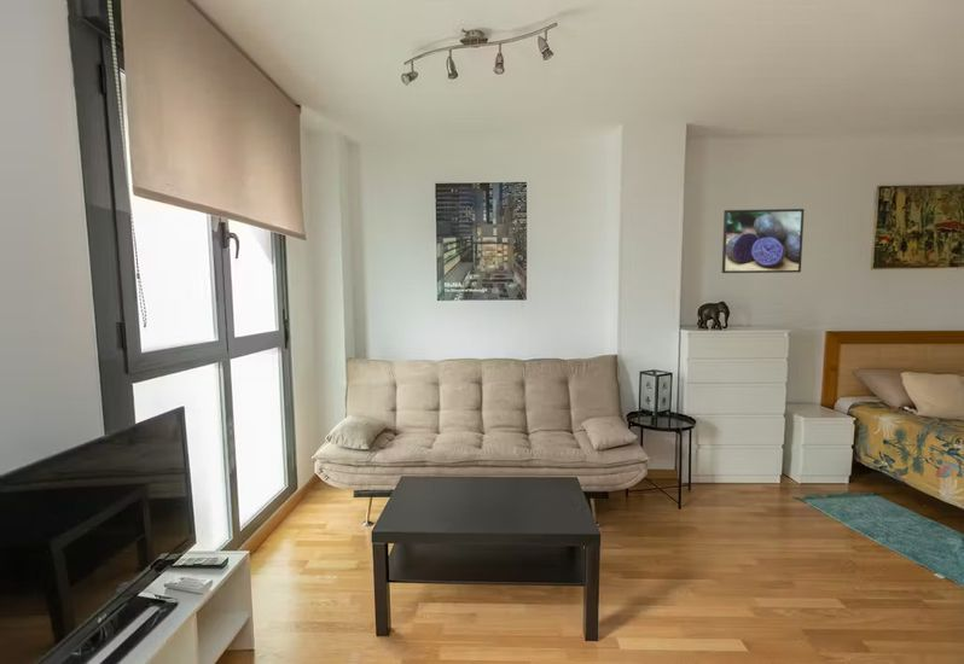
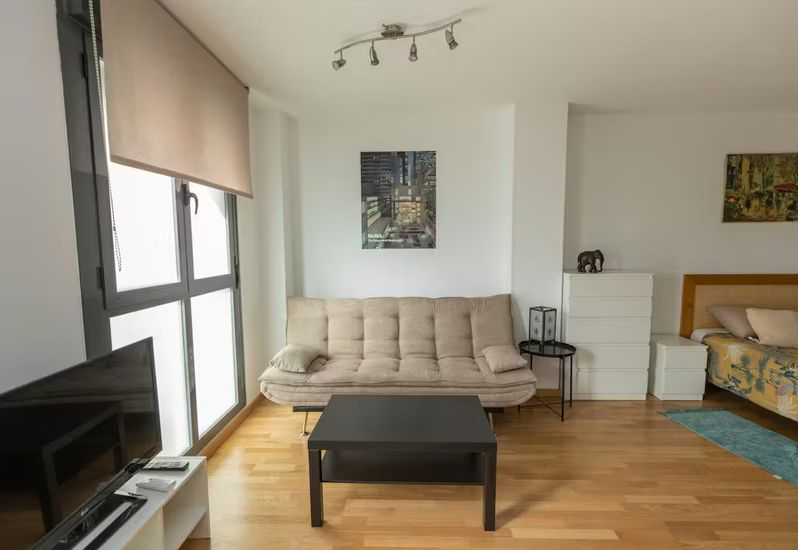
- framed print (762, 240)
